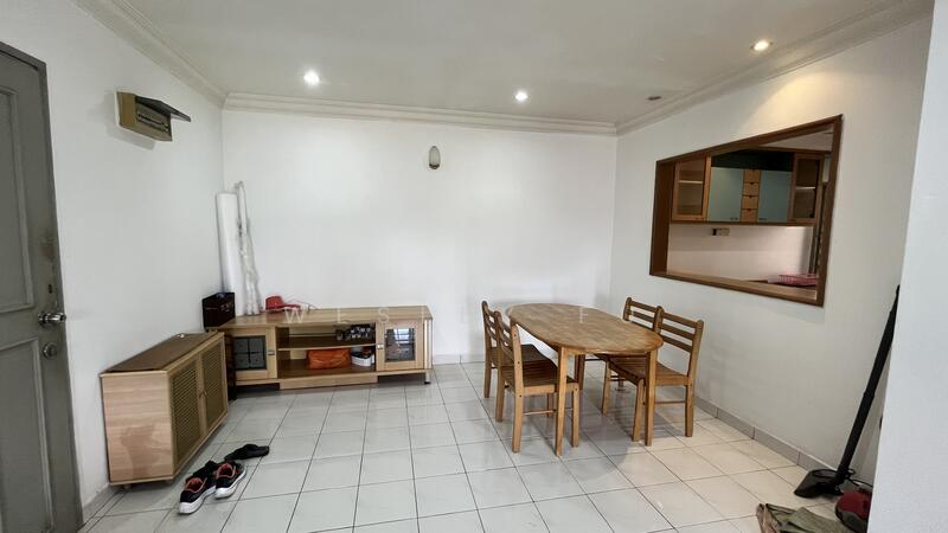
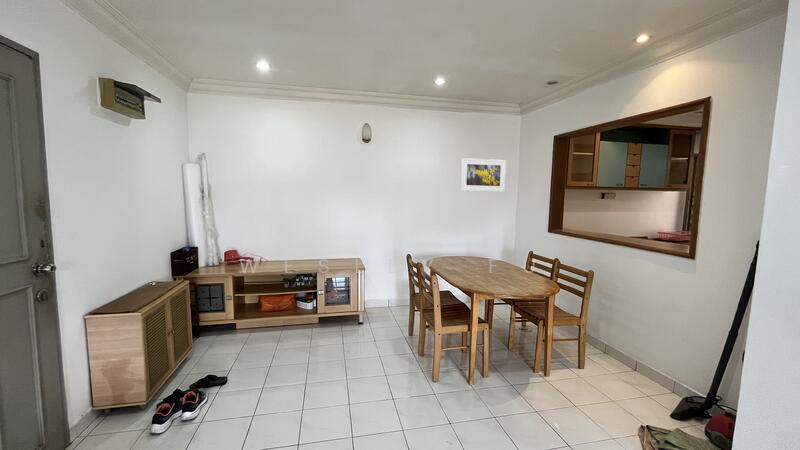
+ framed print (483, 175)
